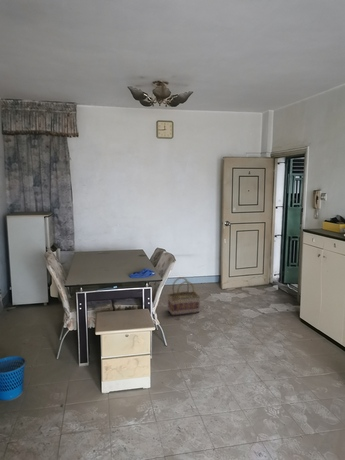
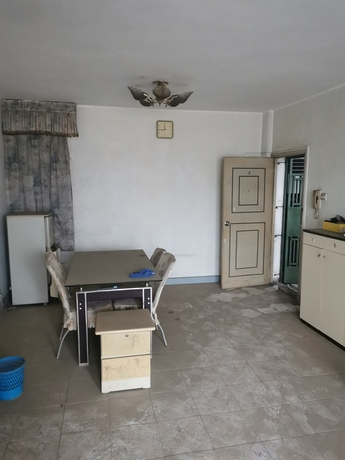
- basket (183, 295)
